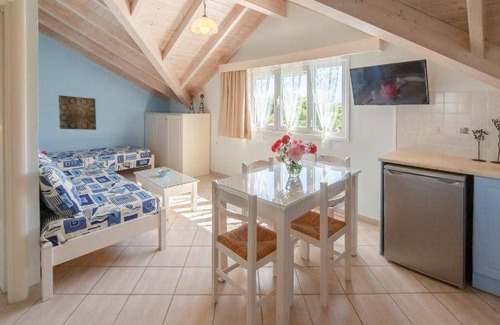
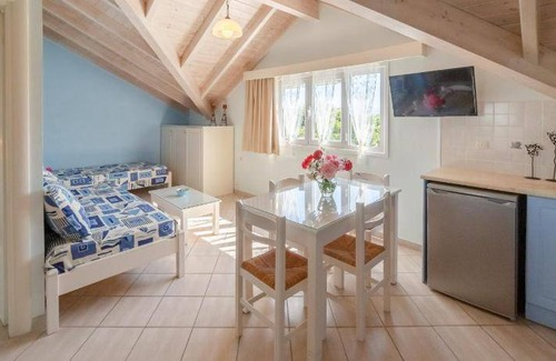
- wall art (77, 113)
